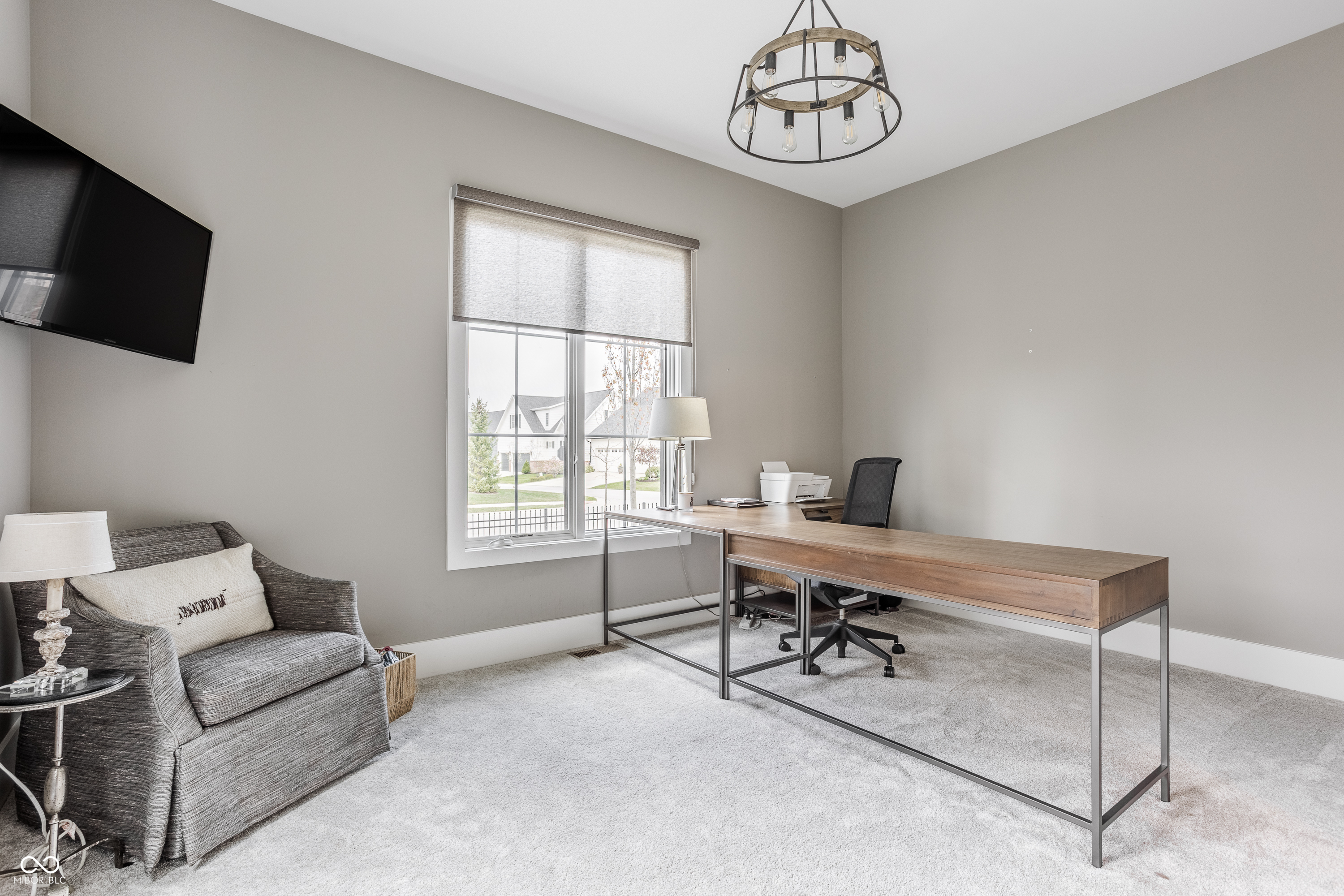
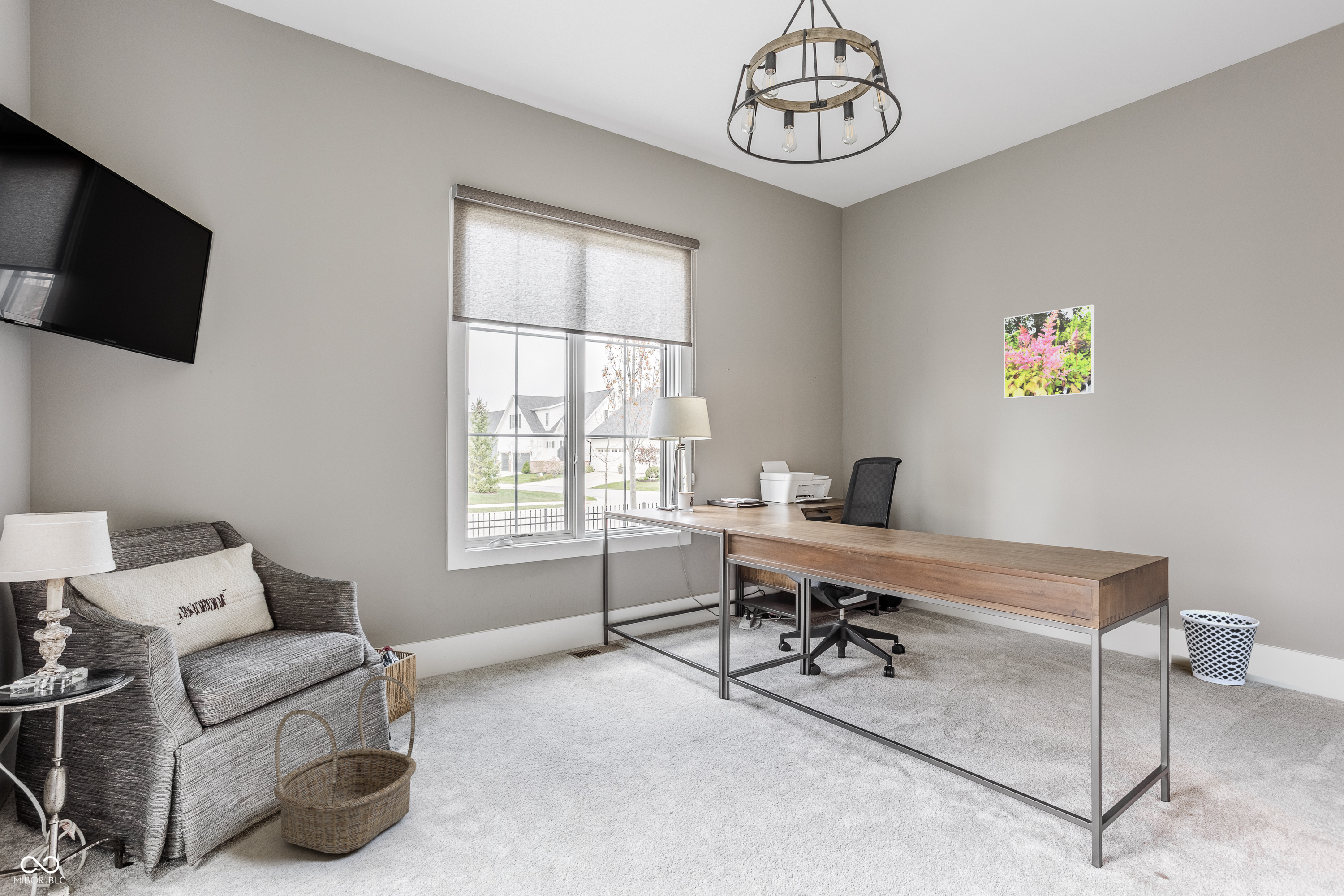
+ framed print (1047, 353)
+ wastebasket (1218, 647)
+ basket (348, 760)
